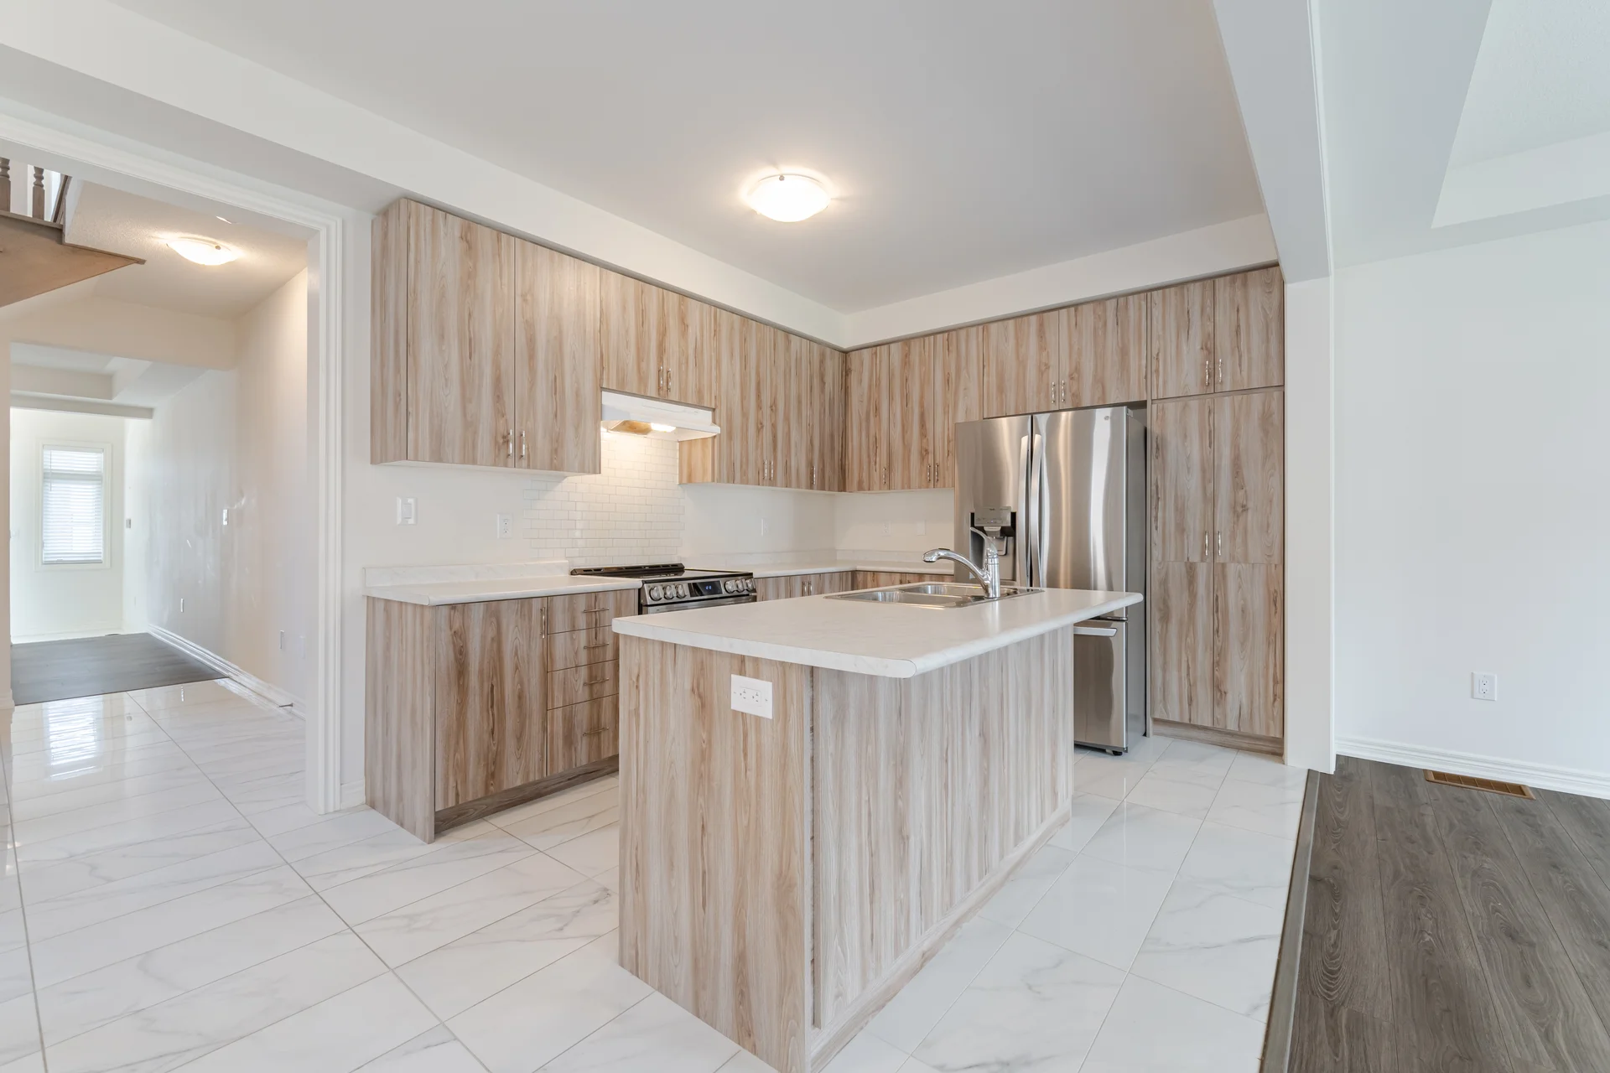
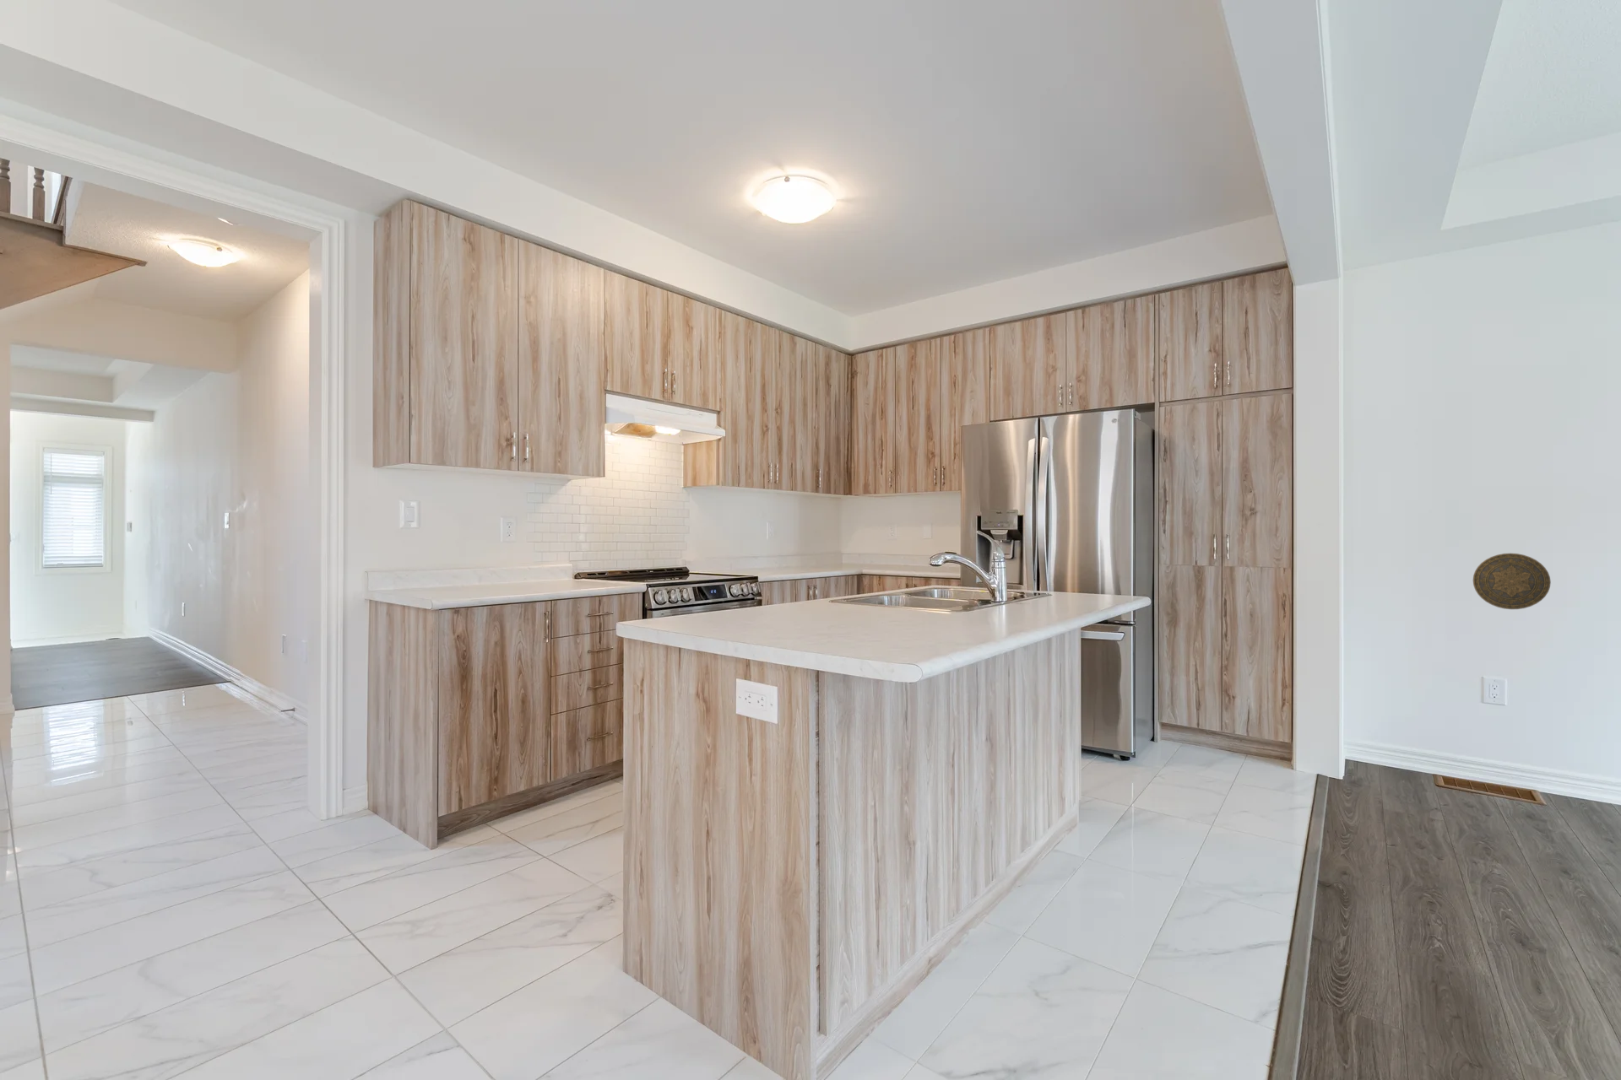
+ decorative plate (1510, 581)
